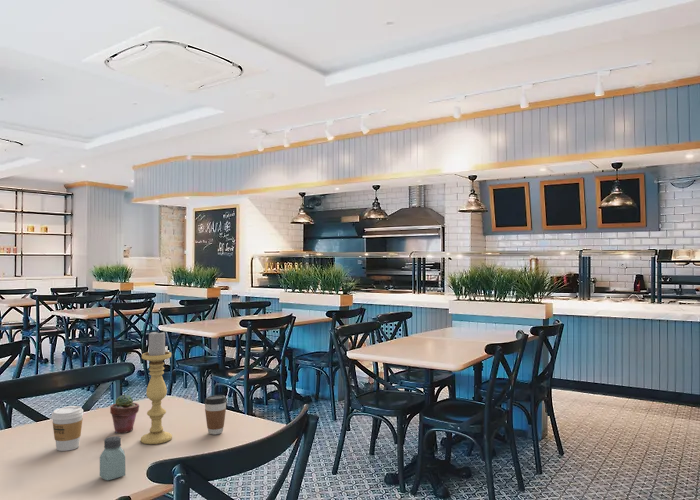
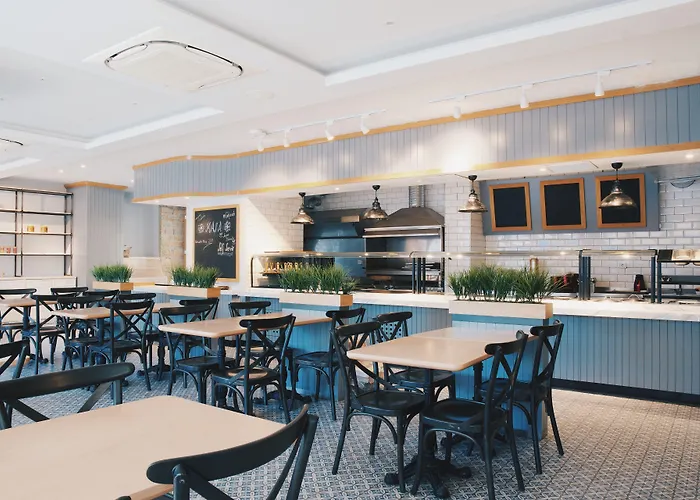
- potted succulent (124, 412)
- coffee cup (215, 414)
- coffee cup (67, 427)
- saltshaker (112, 457)
- candle holder (156, 384)
